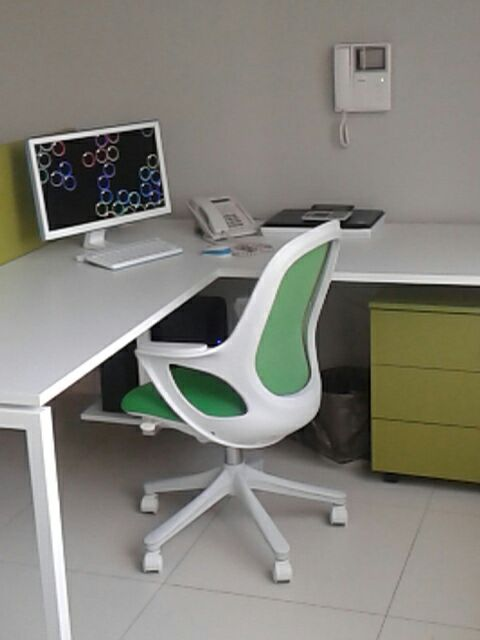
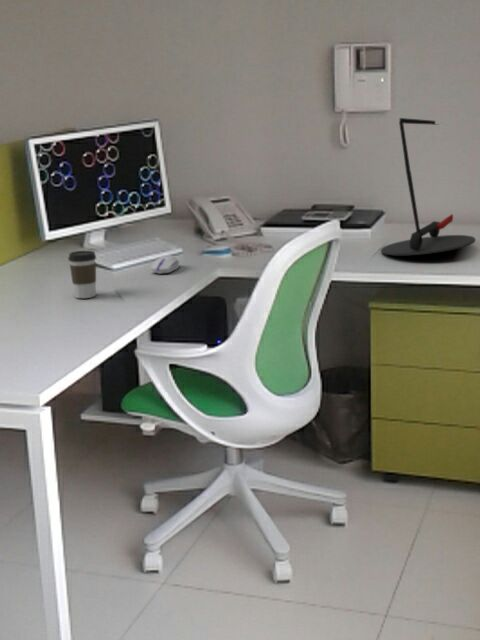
+ computer mouse (166, 263)
+ desk lamp (413, 189)
+ coffee cup (83, 274)
